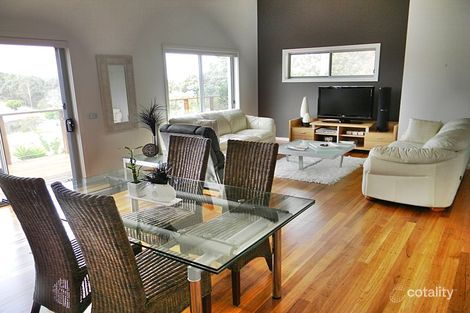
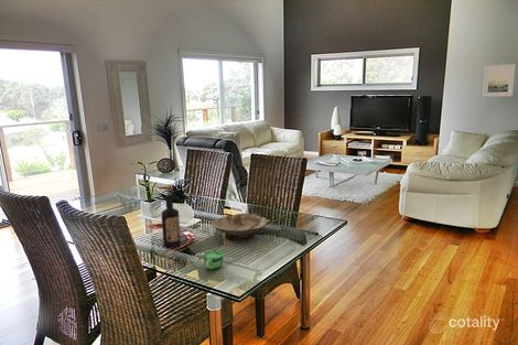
+ bottle (170, 218)
+ cup (213, 261)
+ bowl (239, 228)
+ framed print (498, 80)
